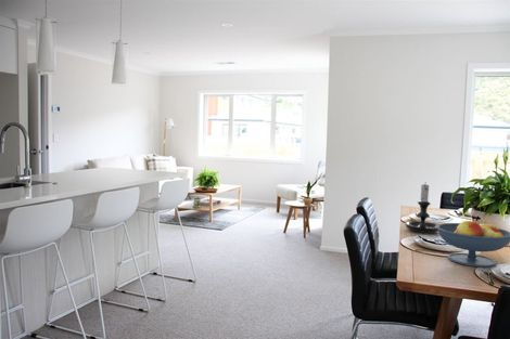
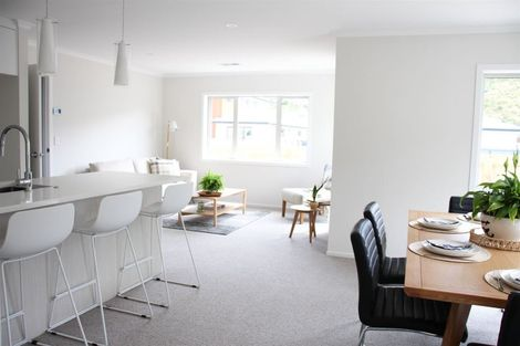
- candle holder (424, 206)
- fruit bowl (472, 239)
